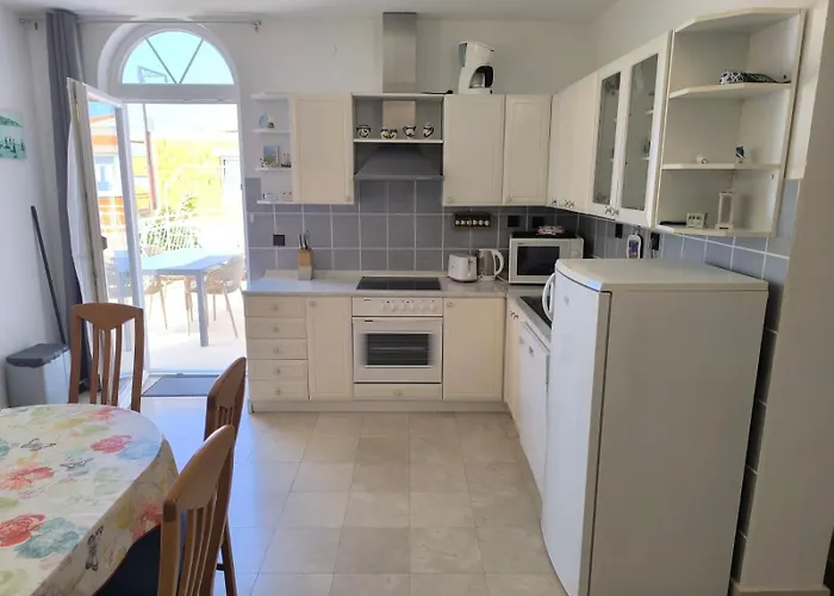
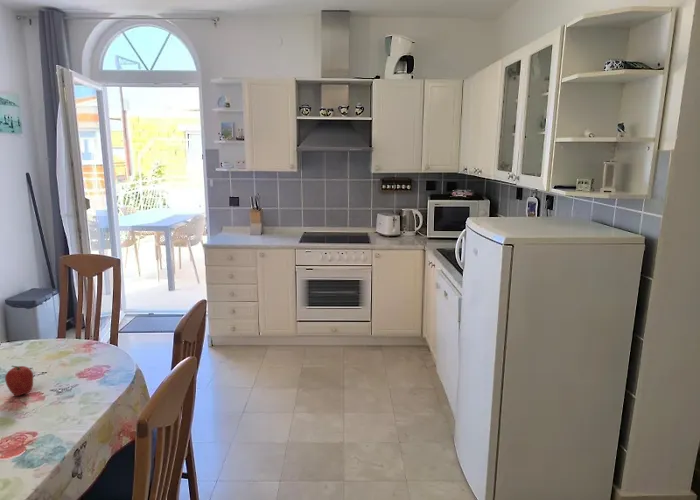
+ fruit (19, 379)
